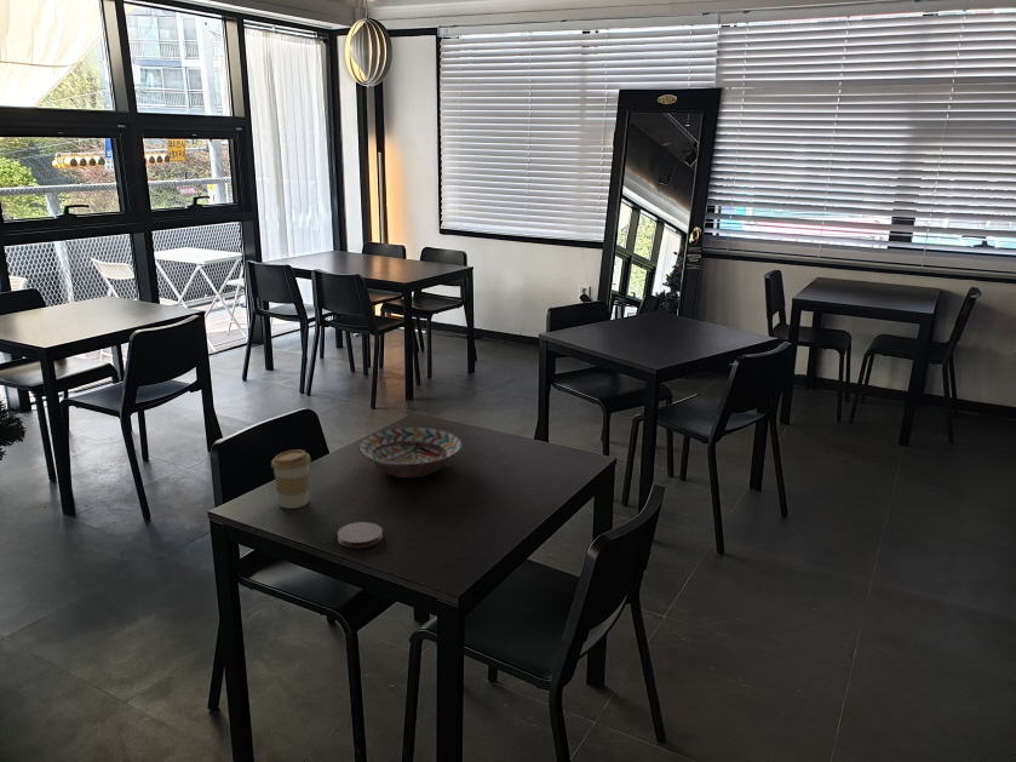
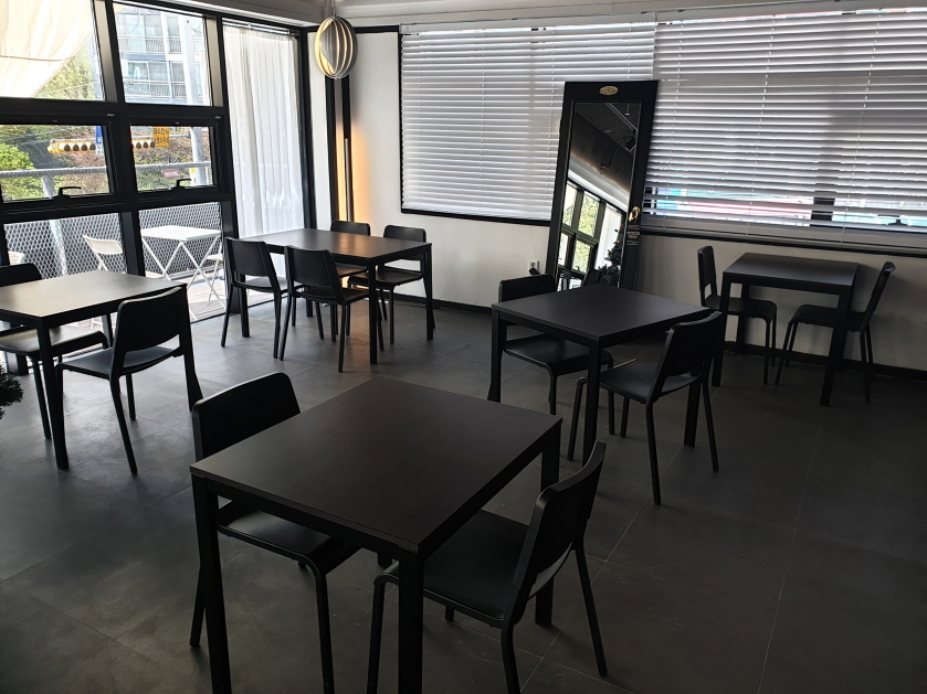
- coaster (360, 534)
- decorative bowl (411, 456)
- coffee cup (292, 477)
